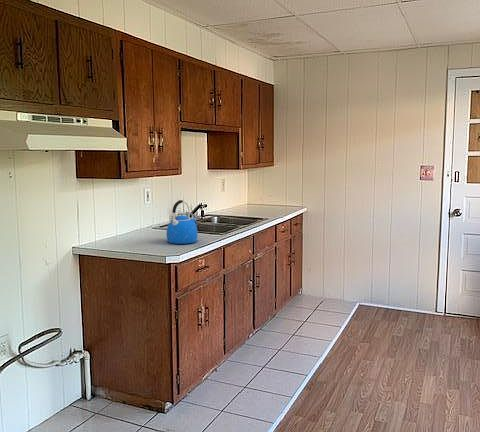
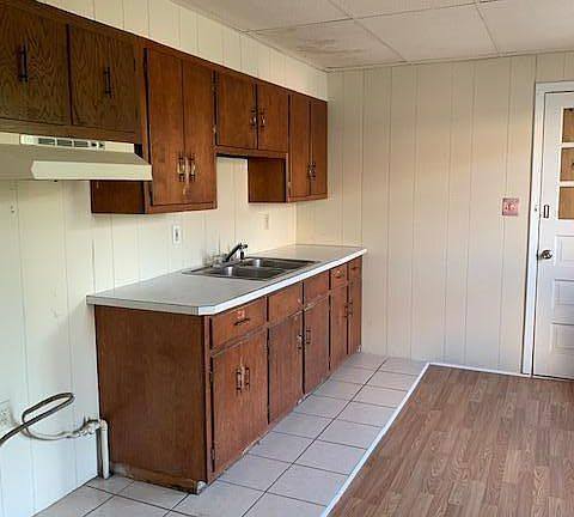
- kettle (184, 220)
